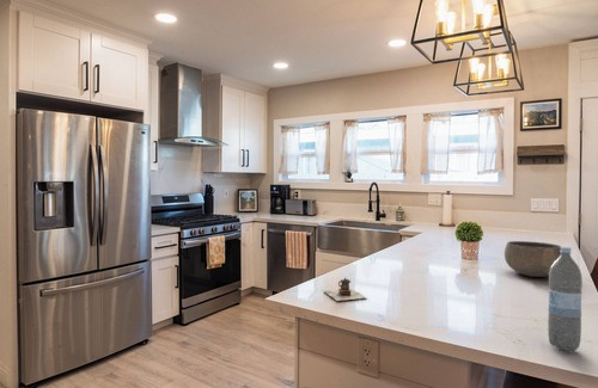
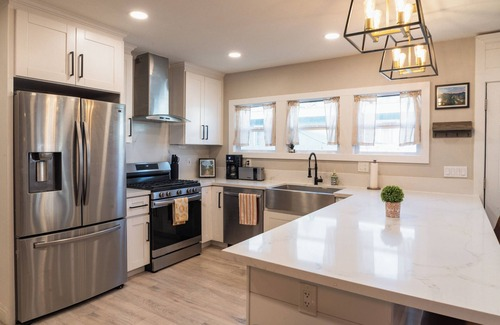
- water bottle (565, 297)
- teapot (344, 285)
- bowl (532, 259)
